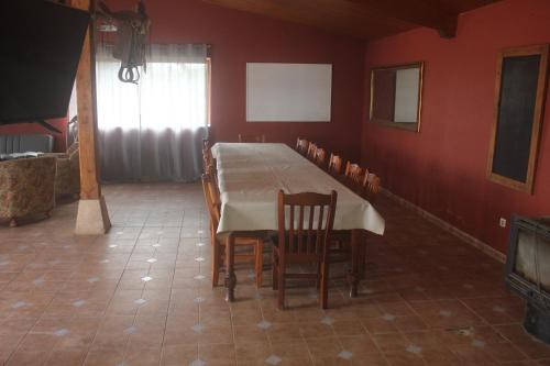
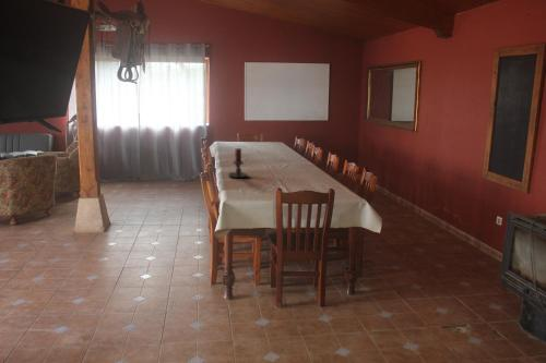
+ candle holder (238, 161)
